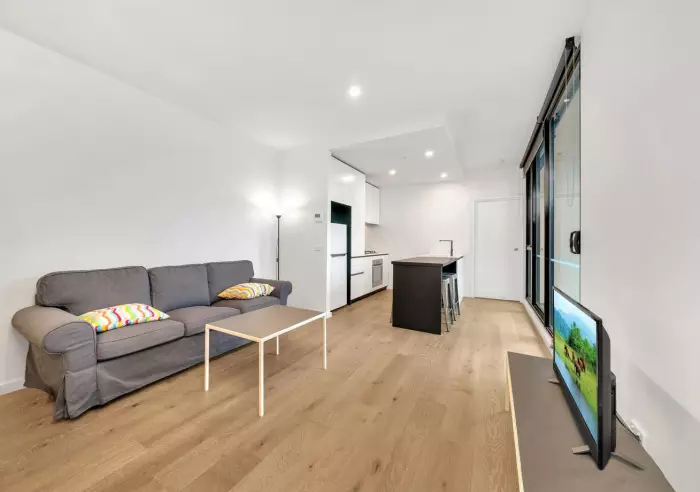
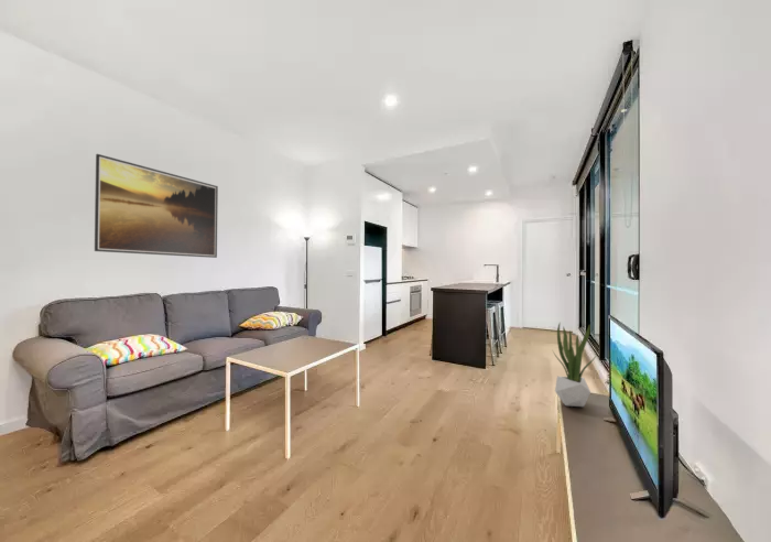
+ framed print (165, 214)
+ potted plant (571, 364)
